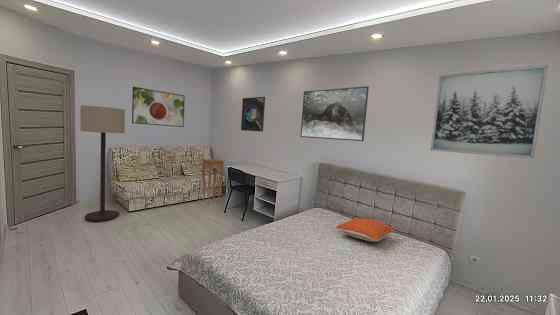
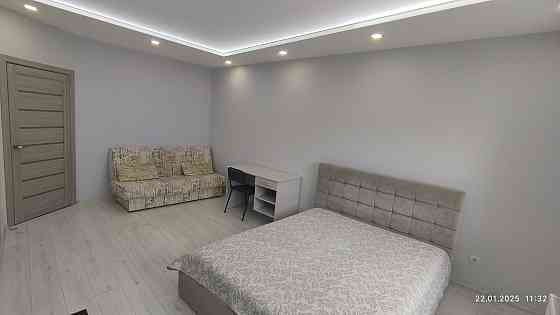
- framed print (252, 114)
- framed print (160, 108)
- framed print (331, 114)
- side table (213, 181)
- wall art (482, 113)
- floor lamp (103, 163)
- pillow (365, 228)
